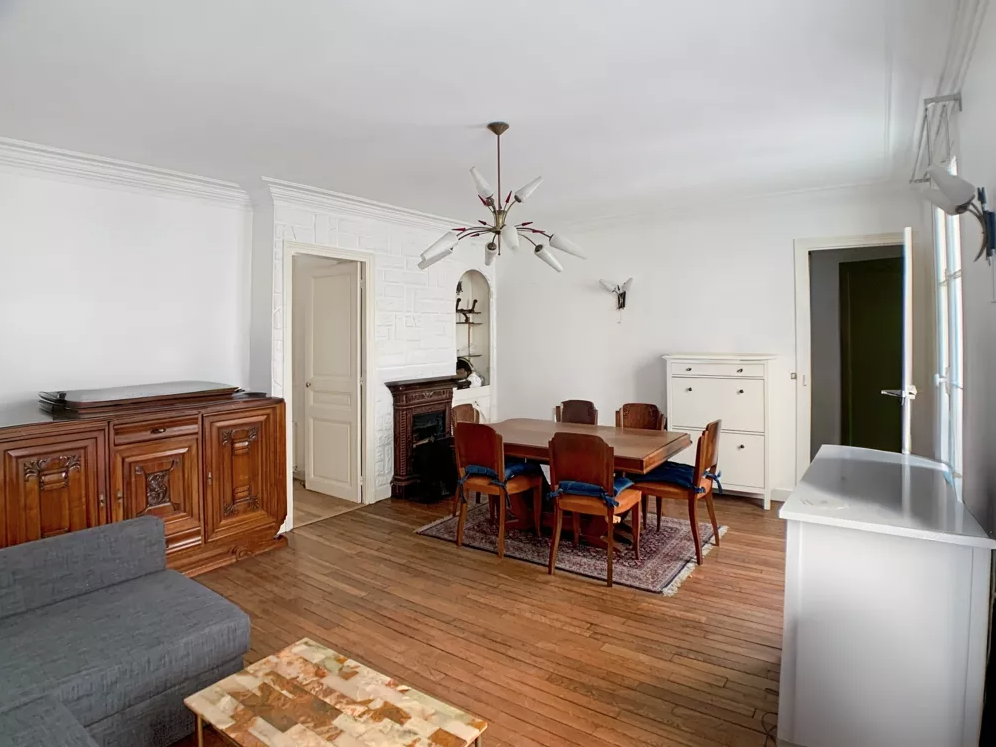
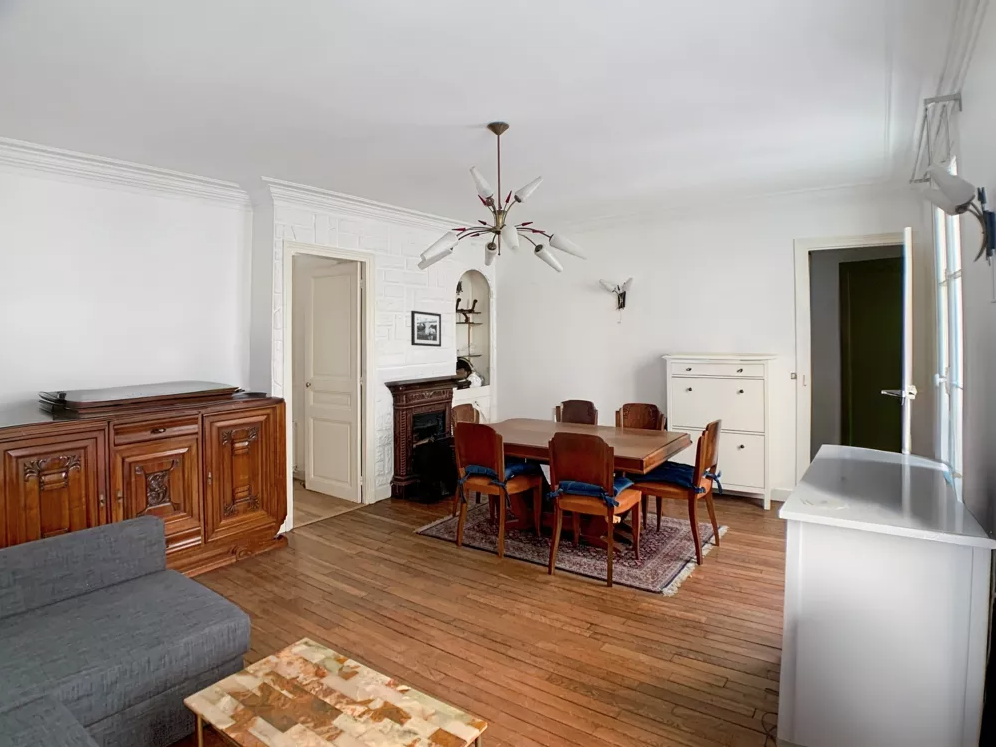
+ picture frame (426, 329)
